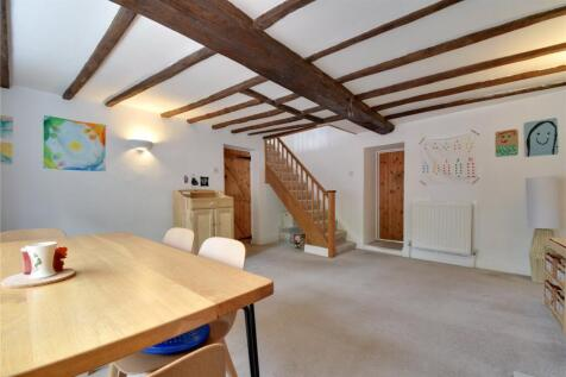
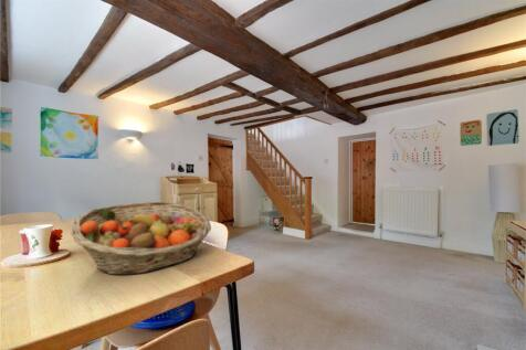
+ fruit basket (149, 232)
